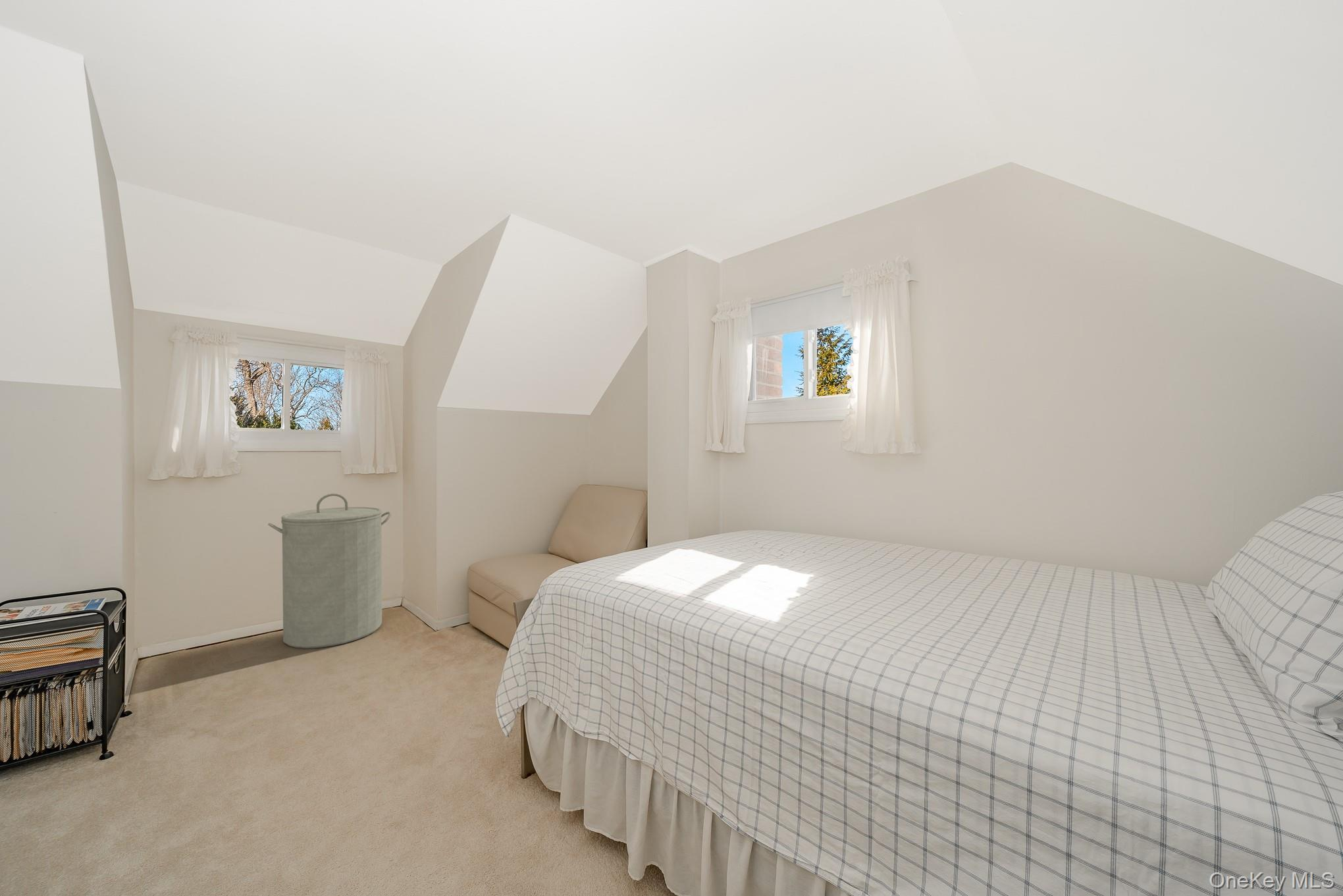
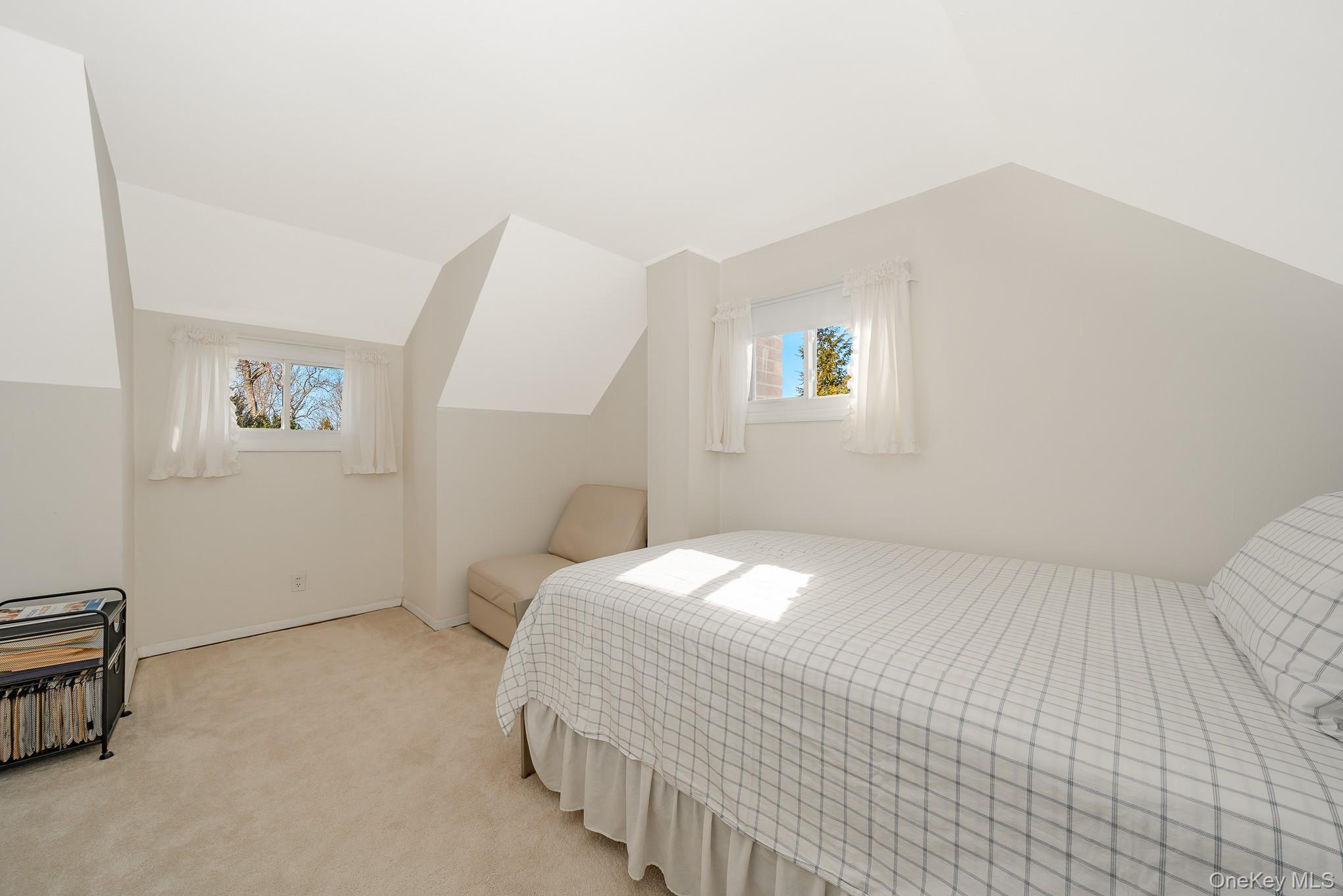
- laundry hamper (334, 562)
